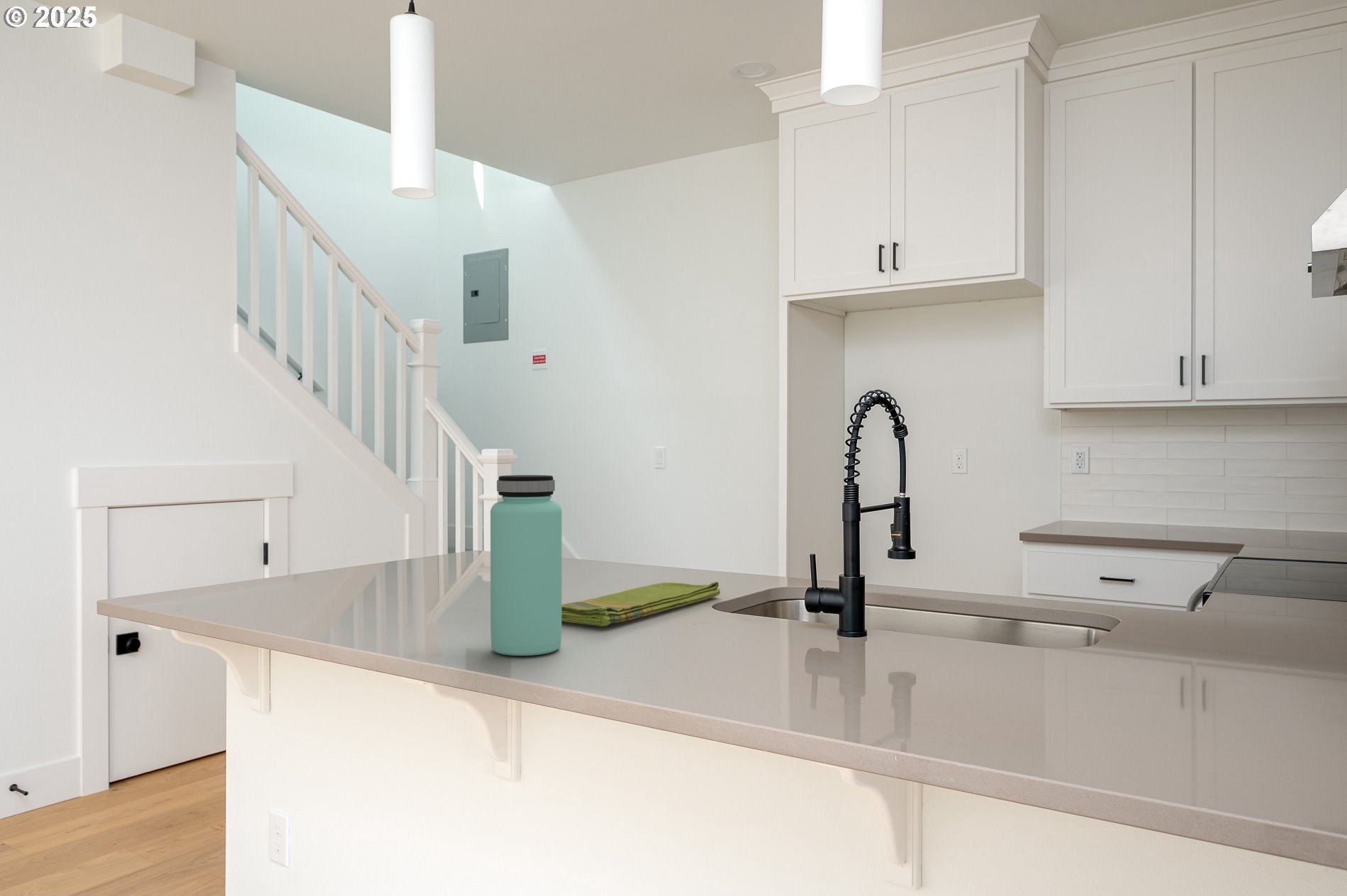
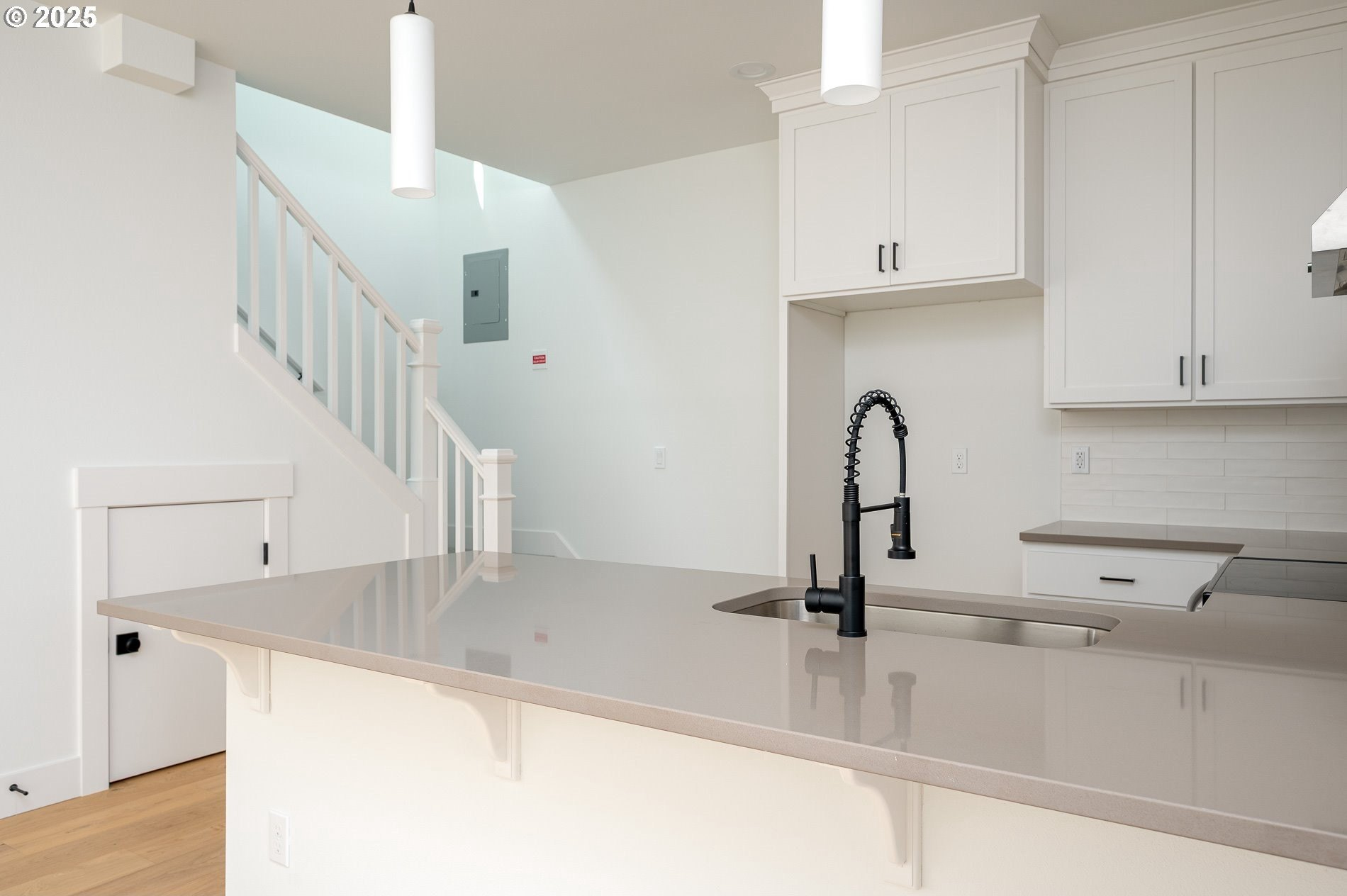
- dish towel (633, 598)
- bottle (526, 562)
